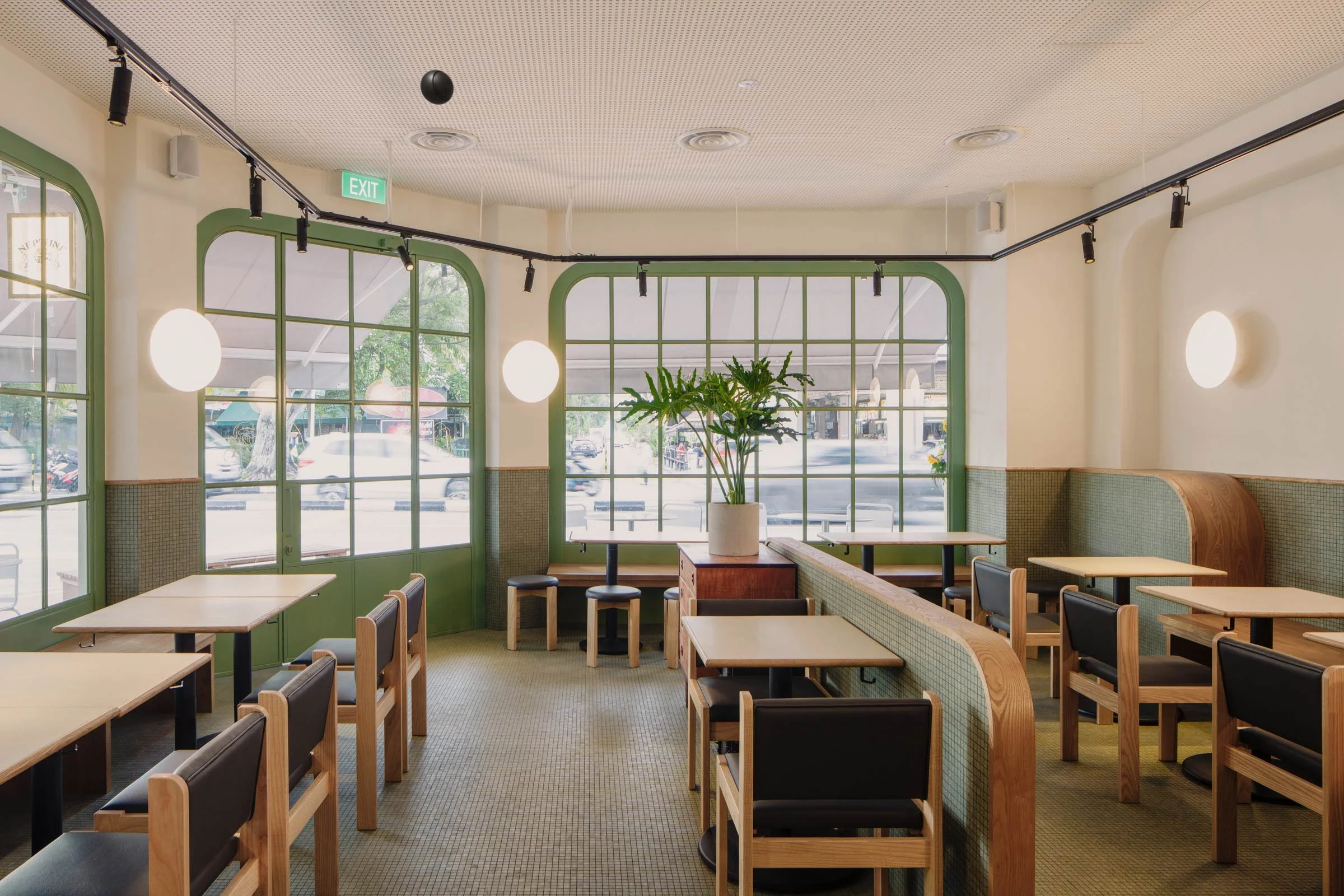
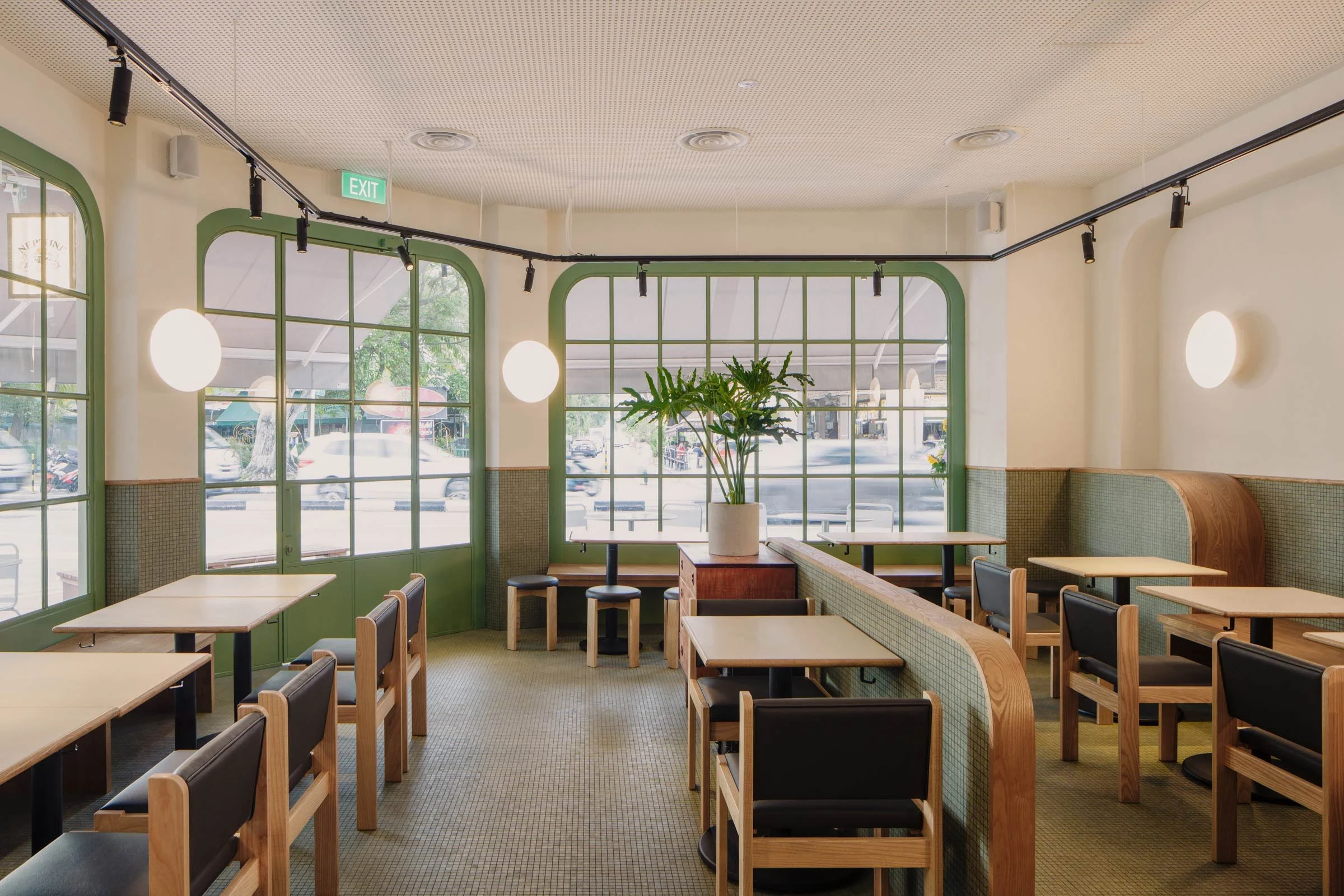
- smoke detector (437, 87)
